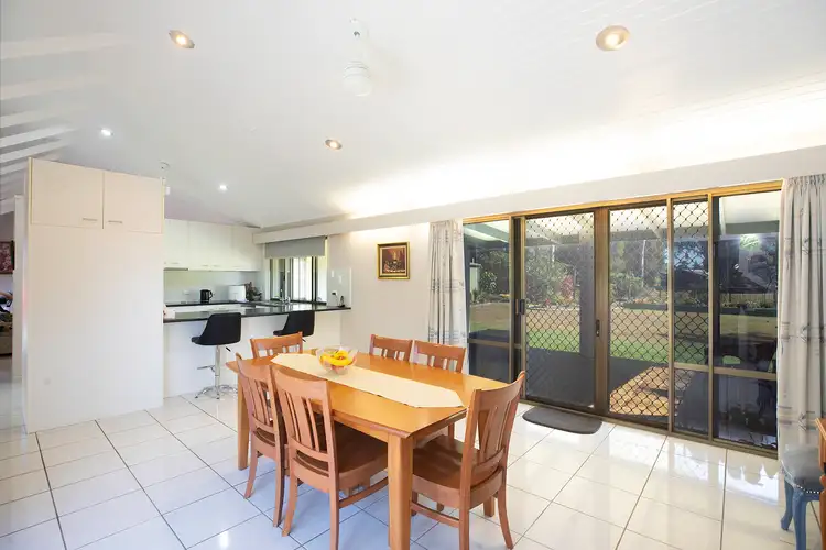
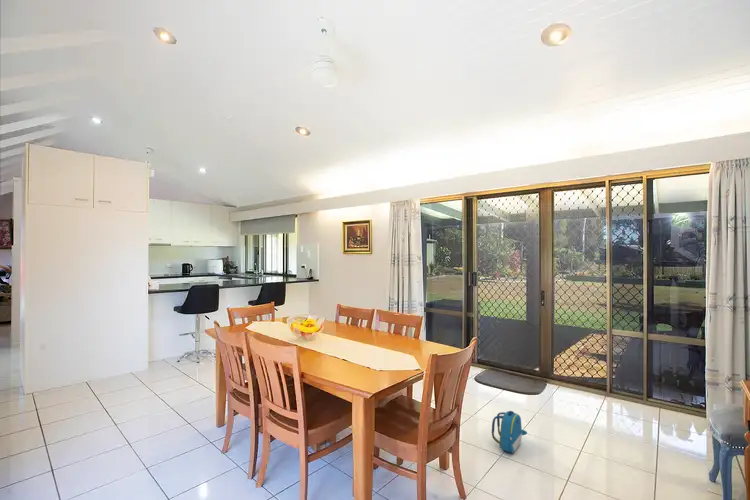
+ backpack (508, 427)
